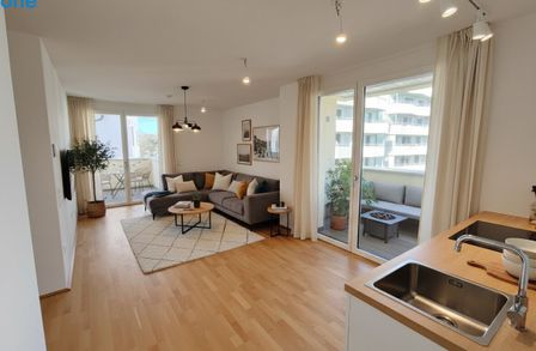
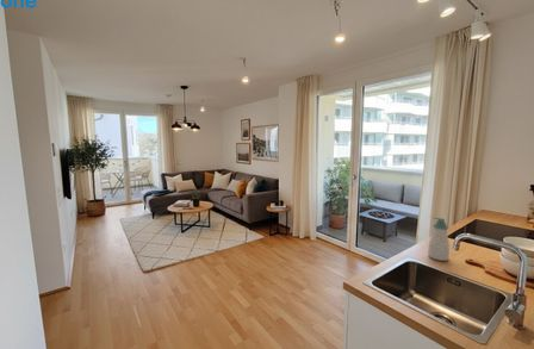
+ soap bottle (439, 238)
